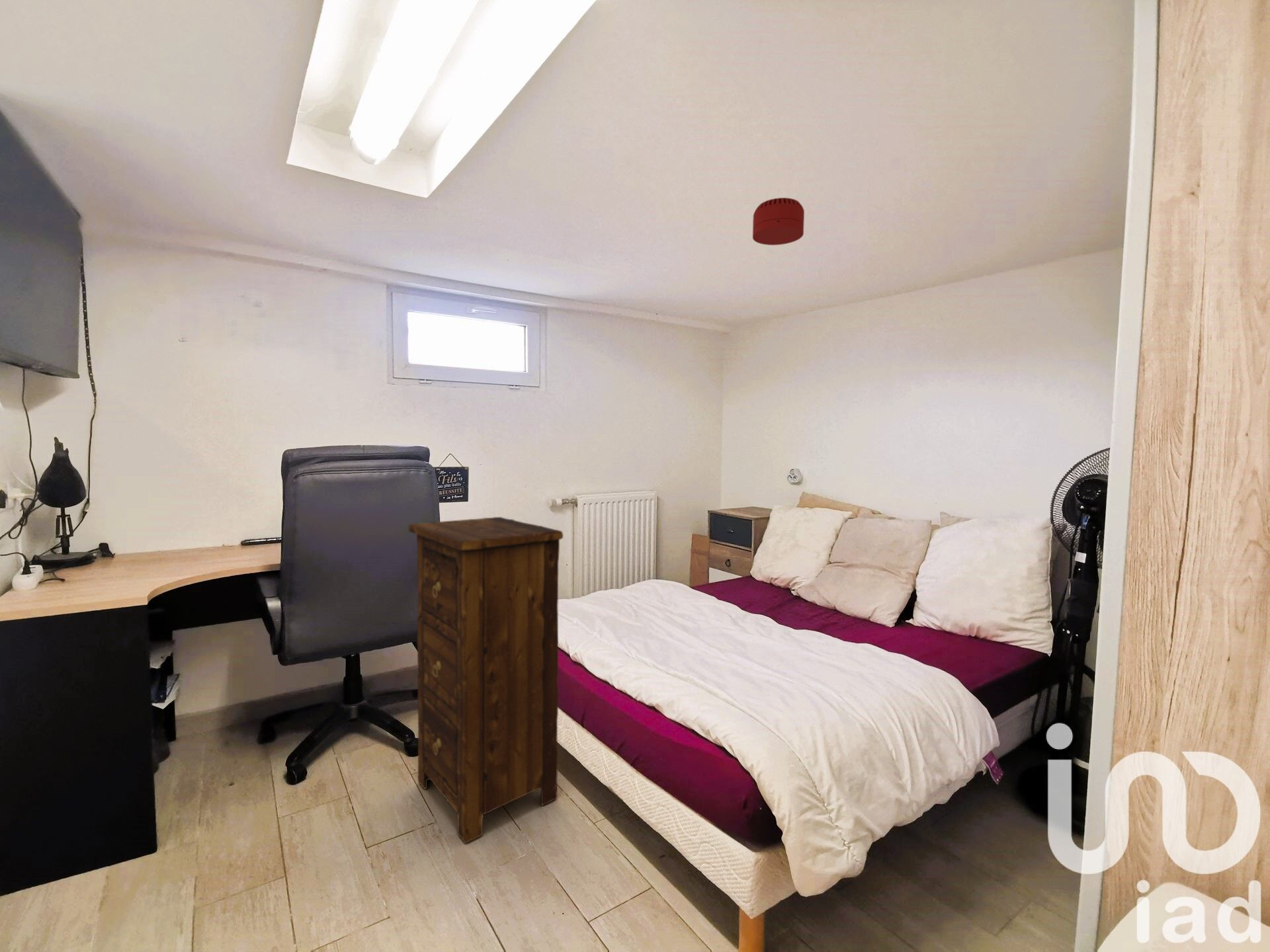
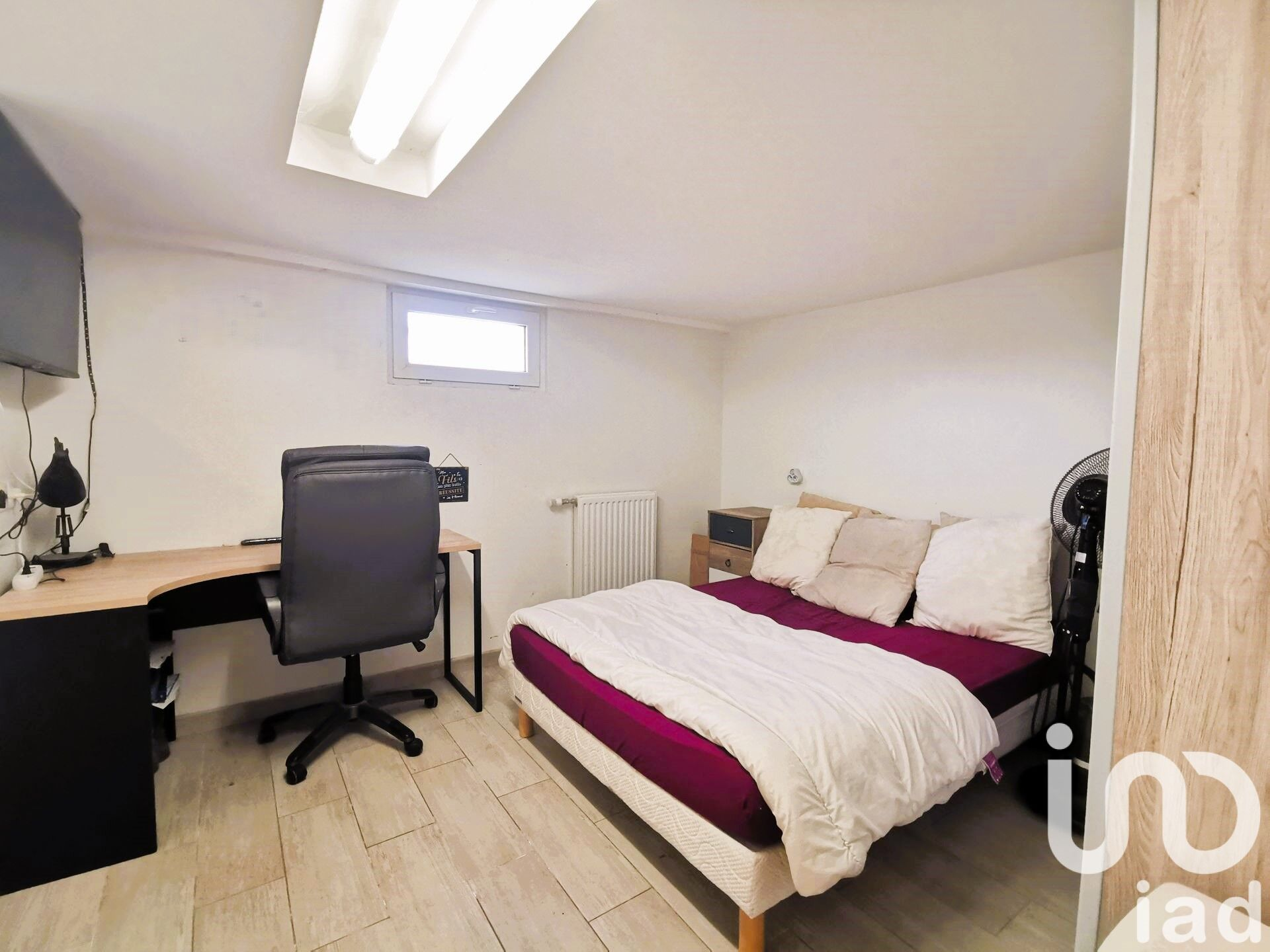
- smoke detector (778, 221)
- cabinet (483, 661)
